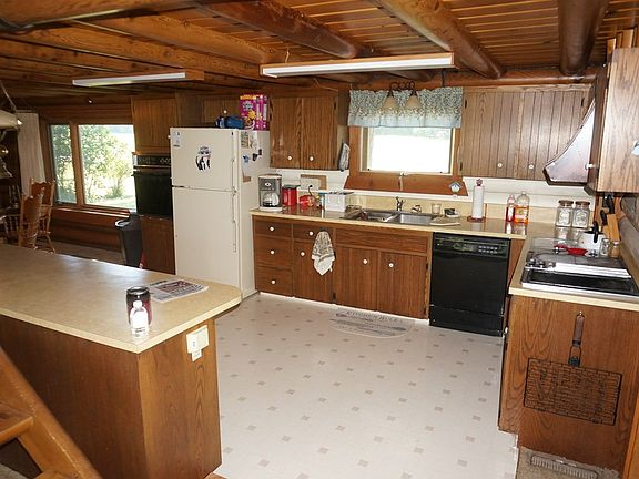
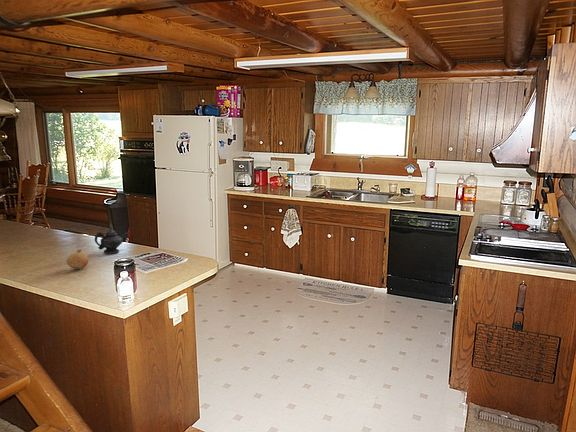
+ teapot (112, 238)
+ fruit (77, 259)
